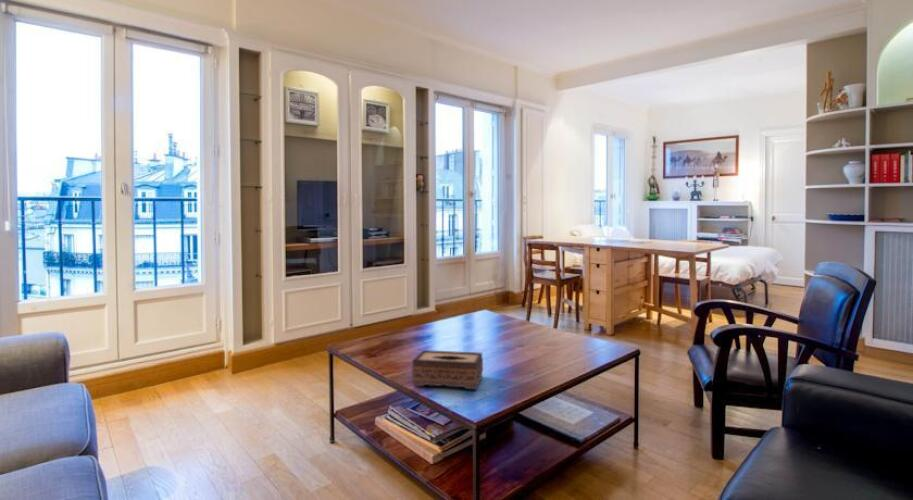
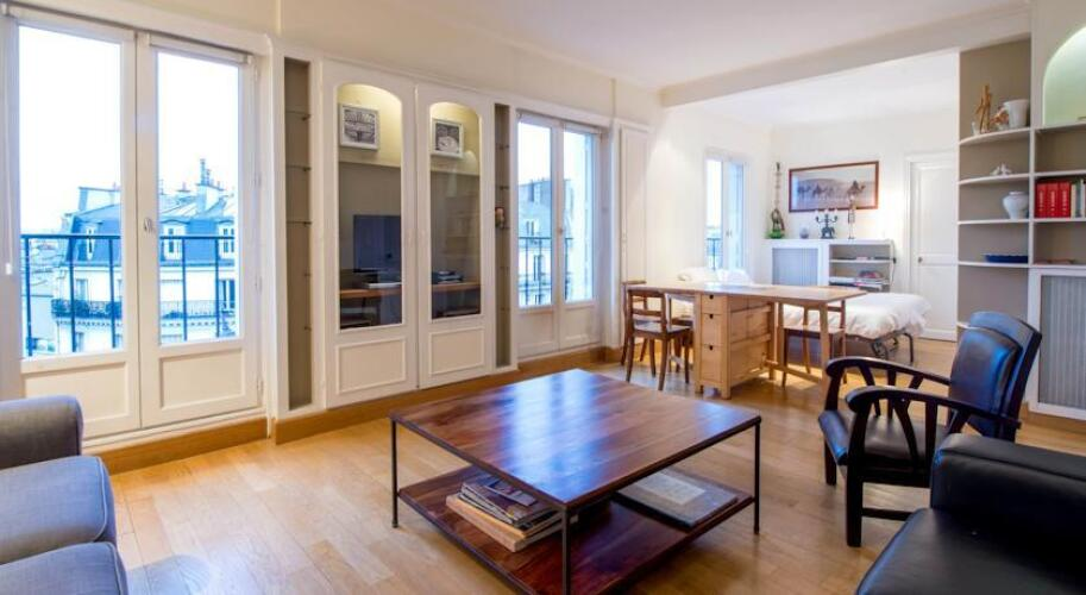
- tissue box (448, 368)
